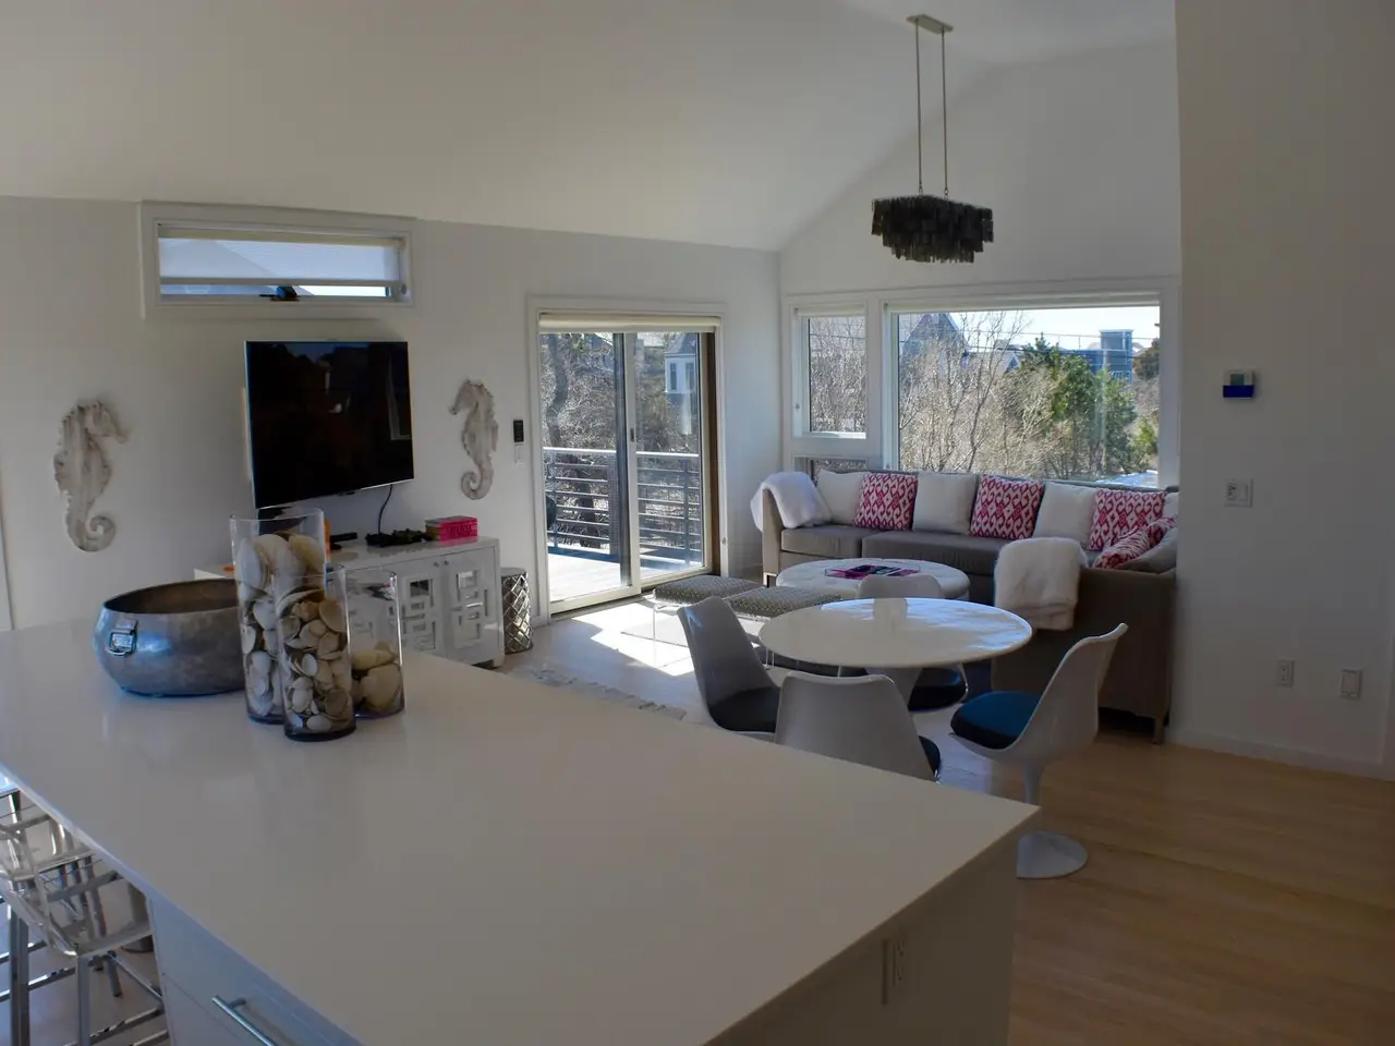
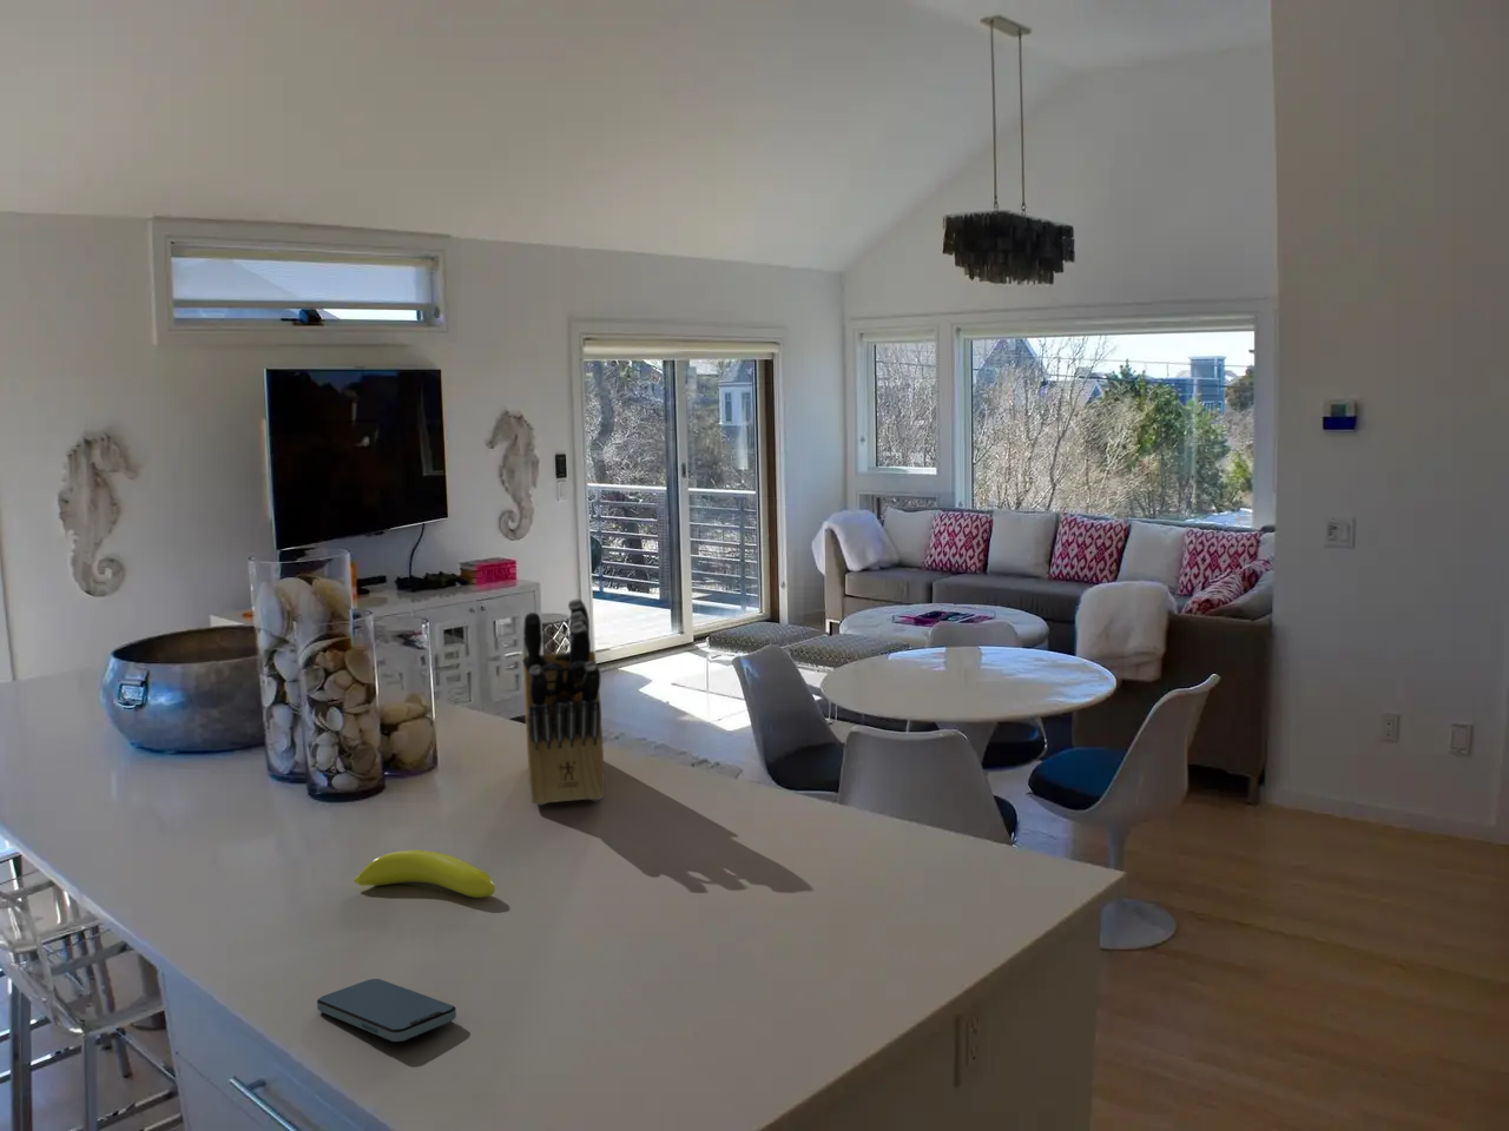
+ knife block (561, 693)
+ banana (427, 876)
+ smartphone (385, 1007)
